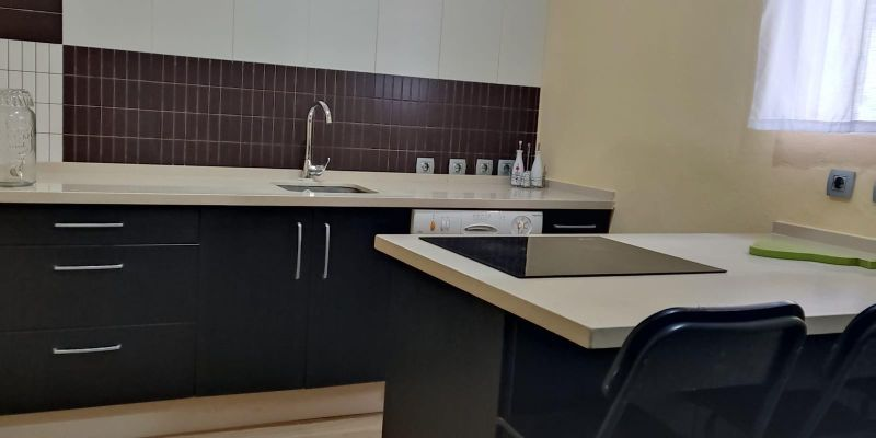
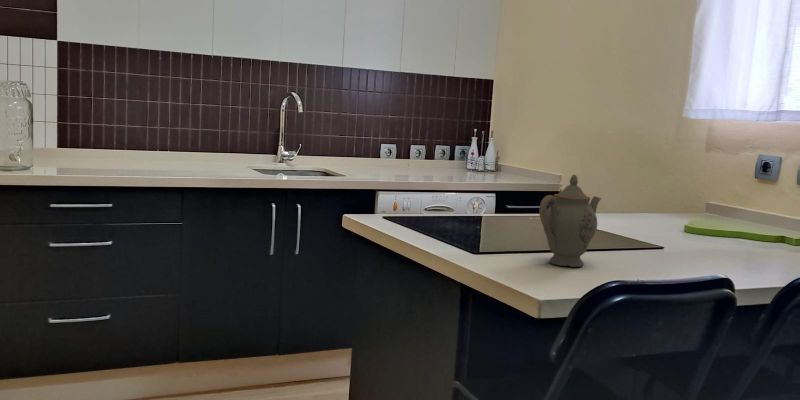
+ chinaware (570, 219)
